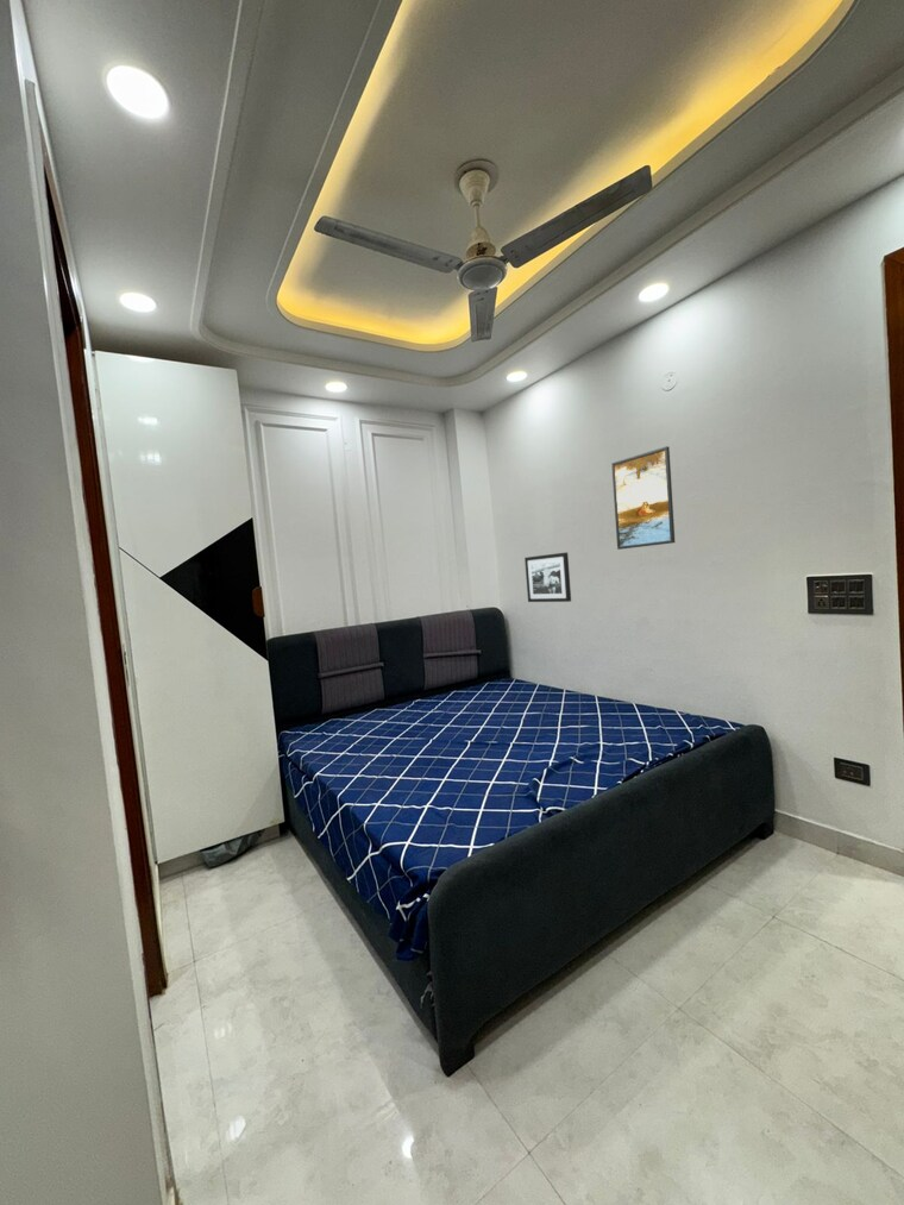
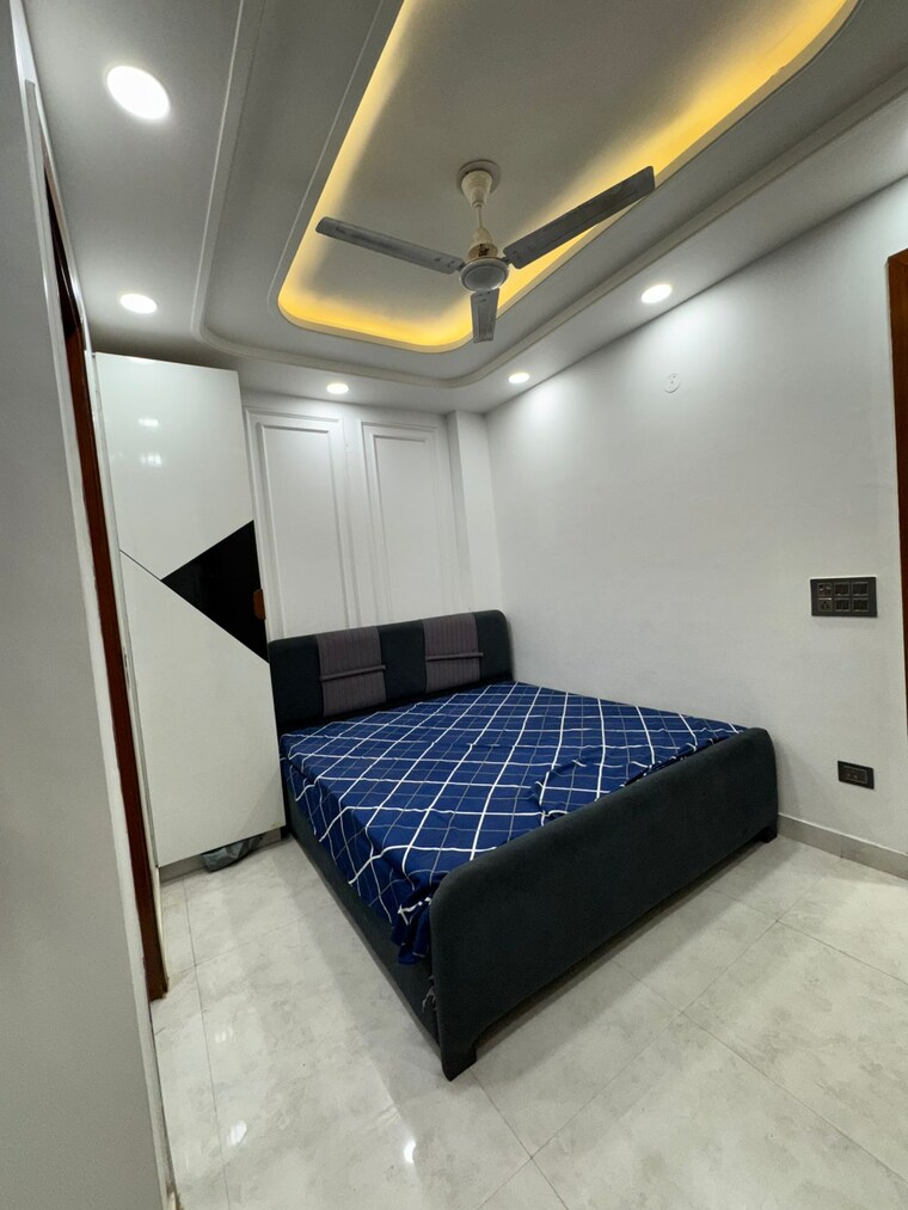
- picture frame (546, 578)
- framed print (641, 501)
